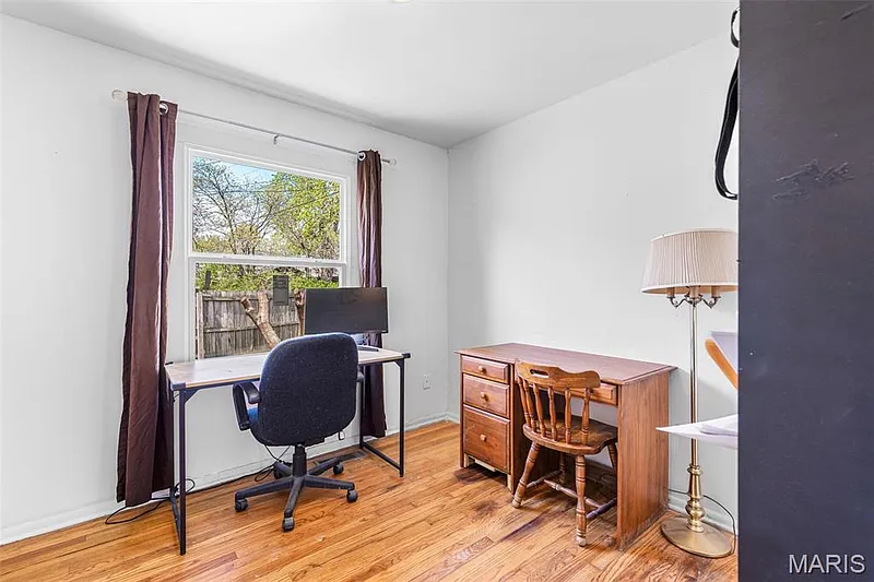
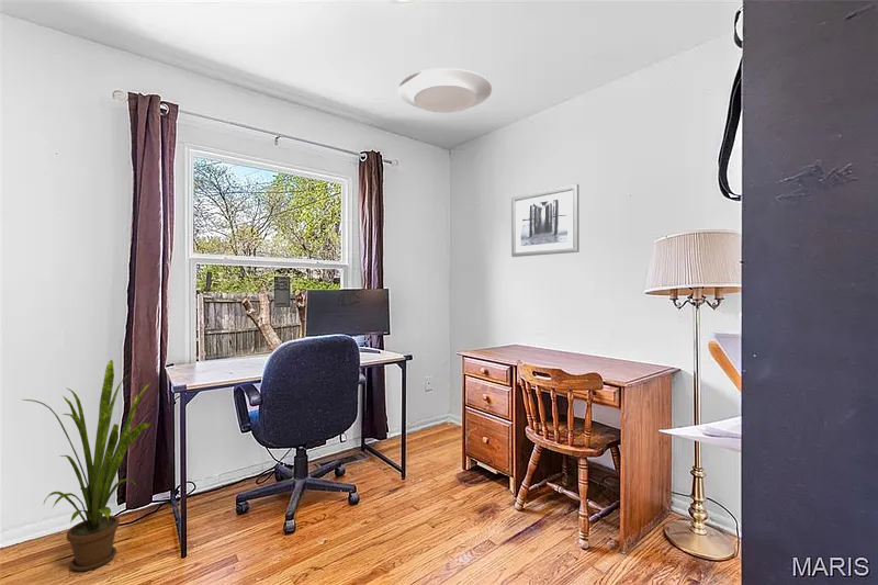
+ ceiling light (444, 95)
+ wall art (542, 223)
+ house plant (91, 462)
